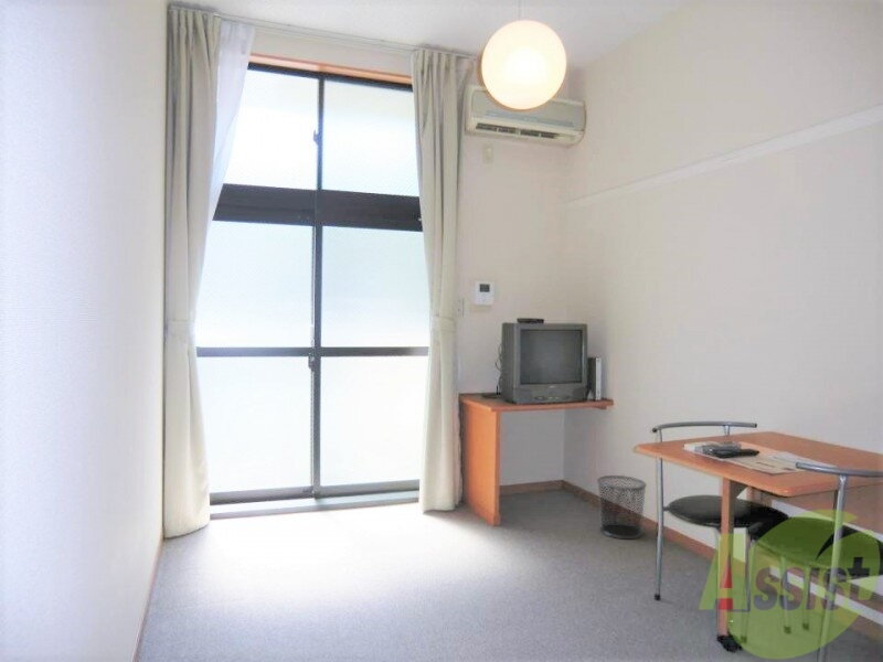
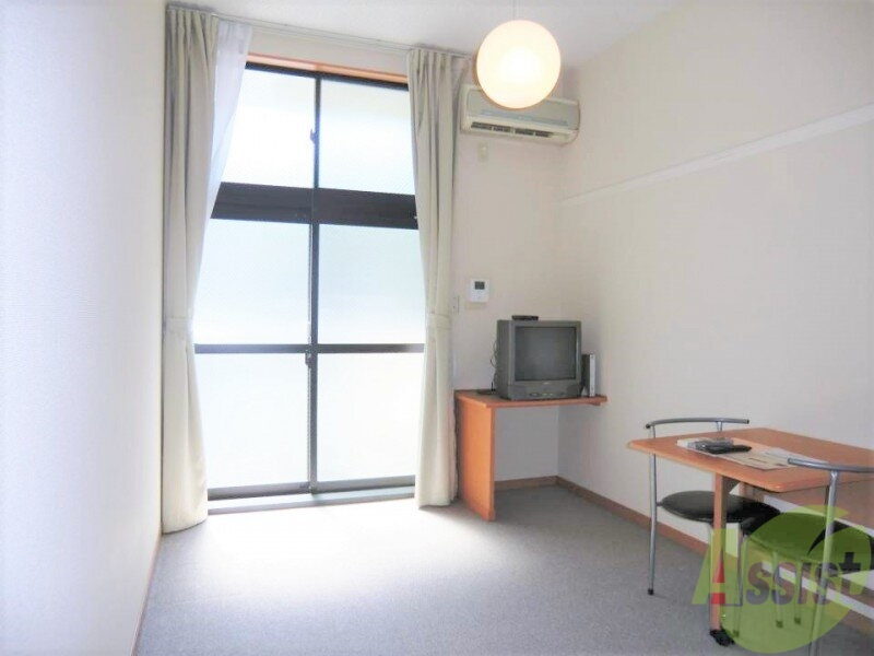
- waste bin (620, 506)
